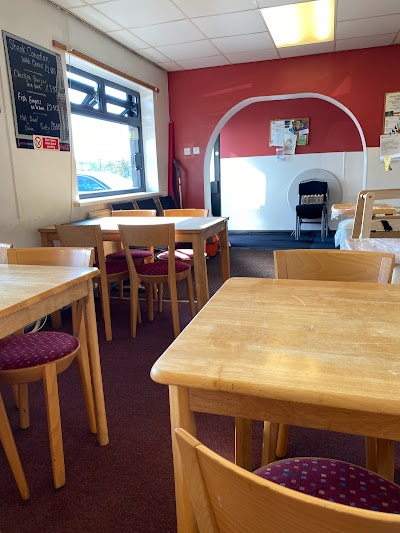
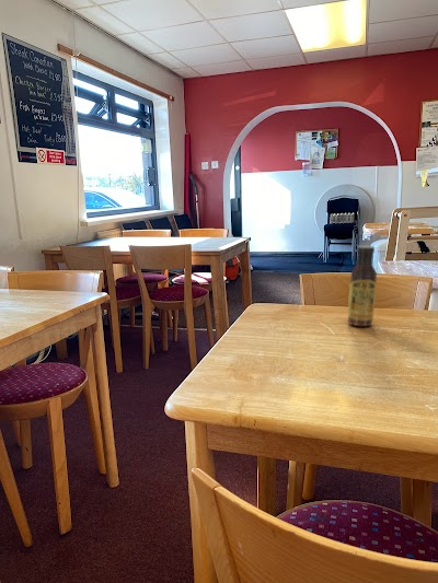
+ sauce bottle (361, 285)
